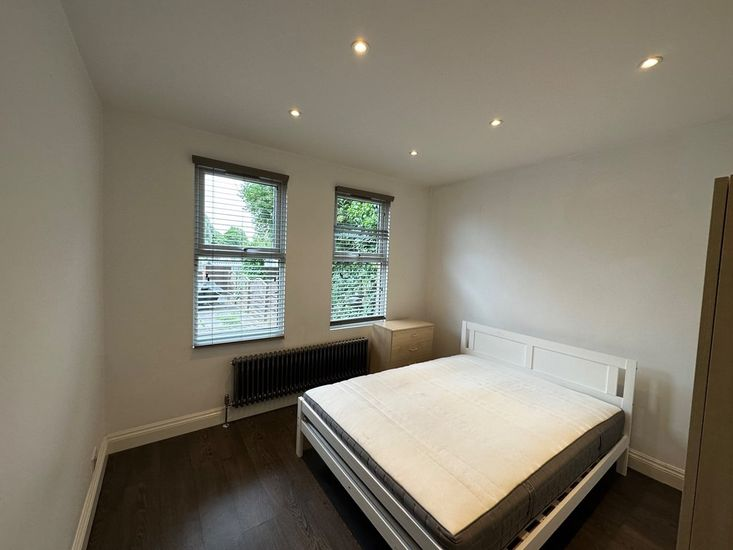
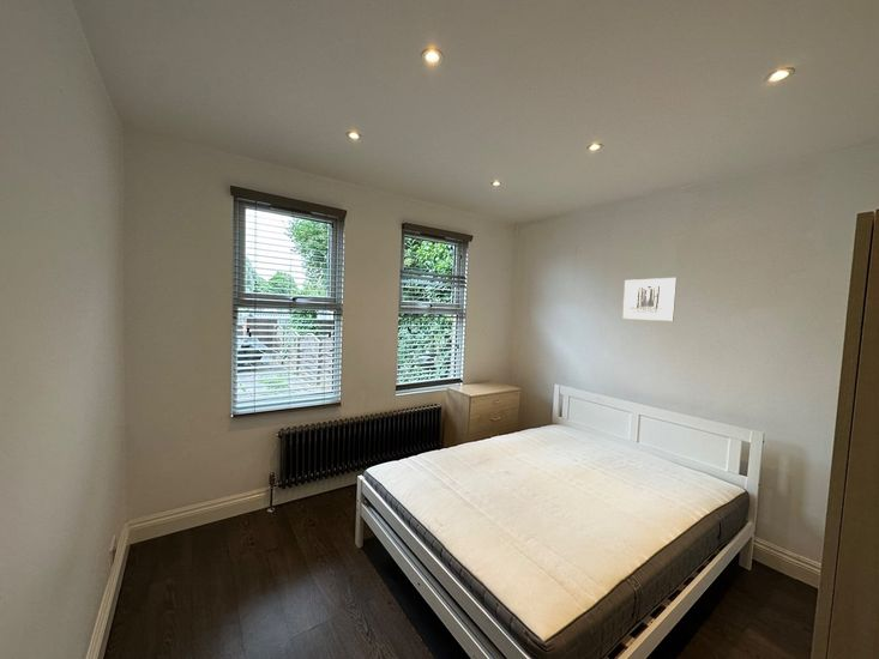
+ wall art (648, 300)
